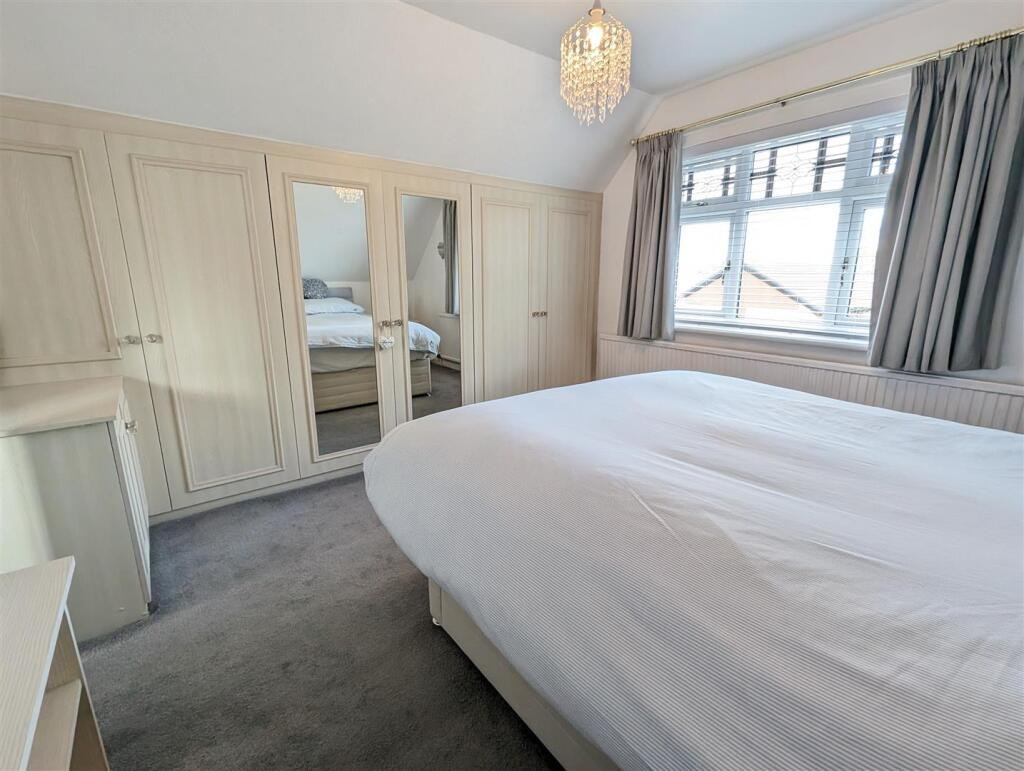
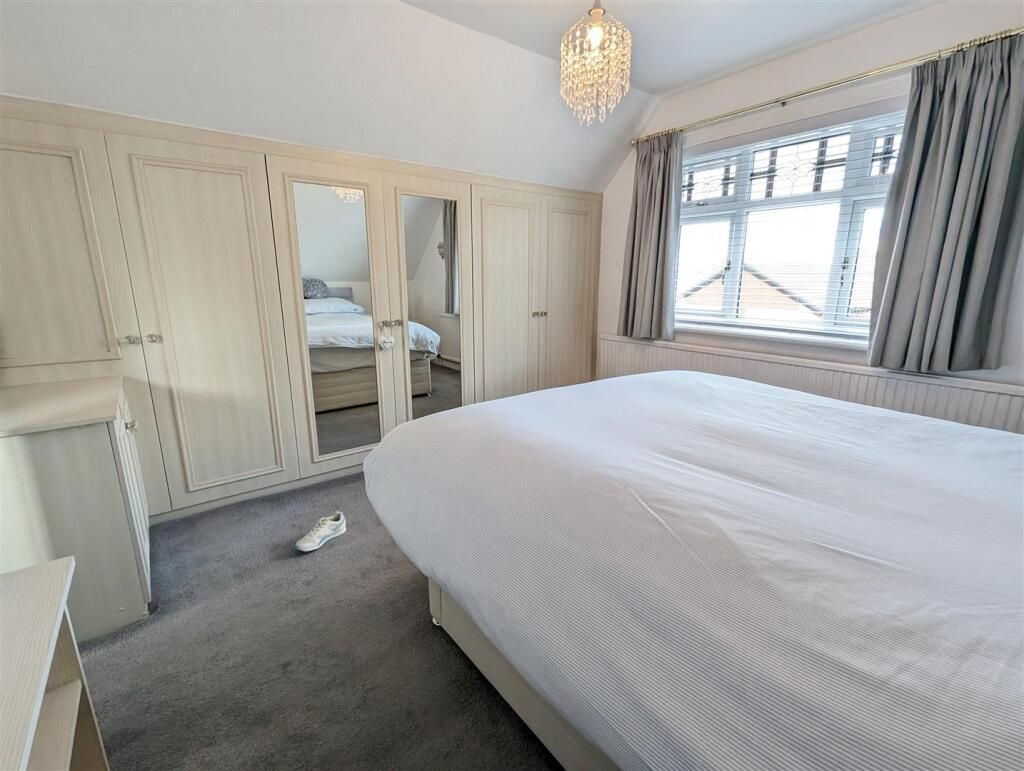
+ sneaker (321, 531)
